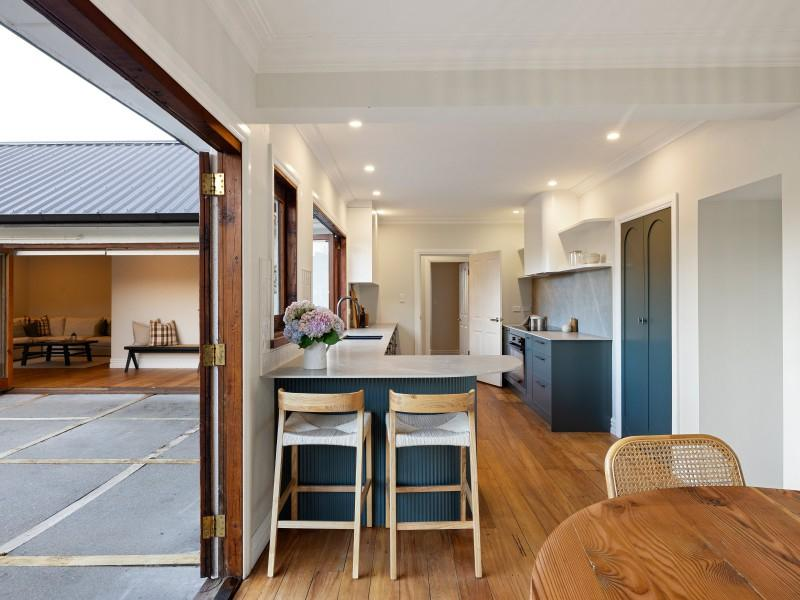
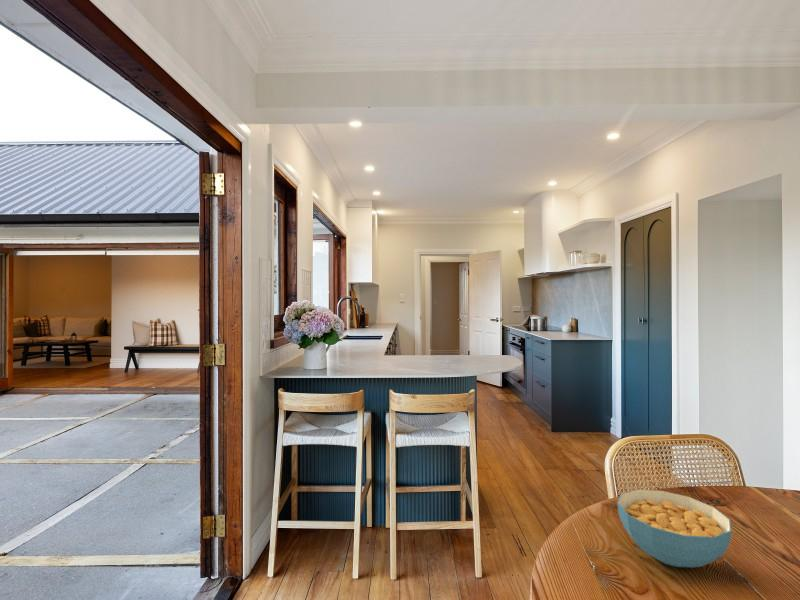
+ cereal bowl (671, 534)
